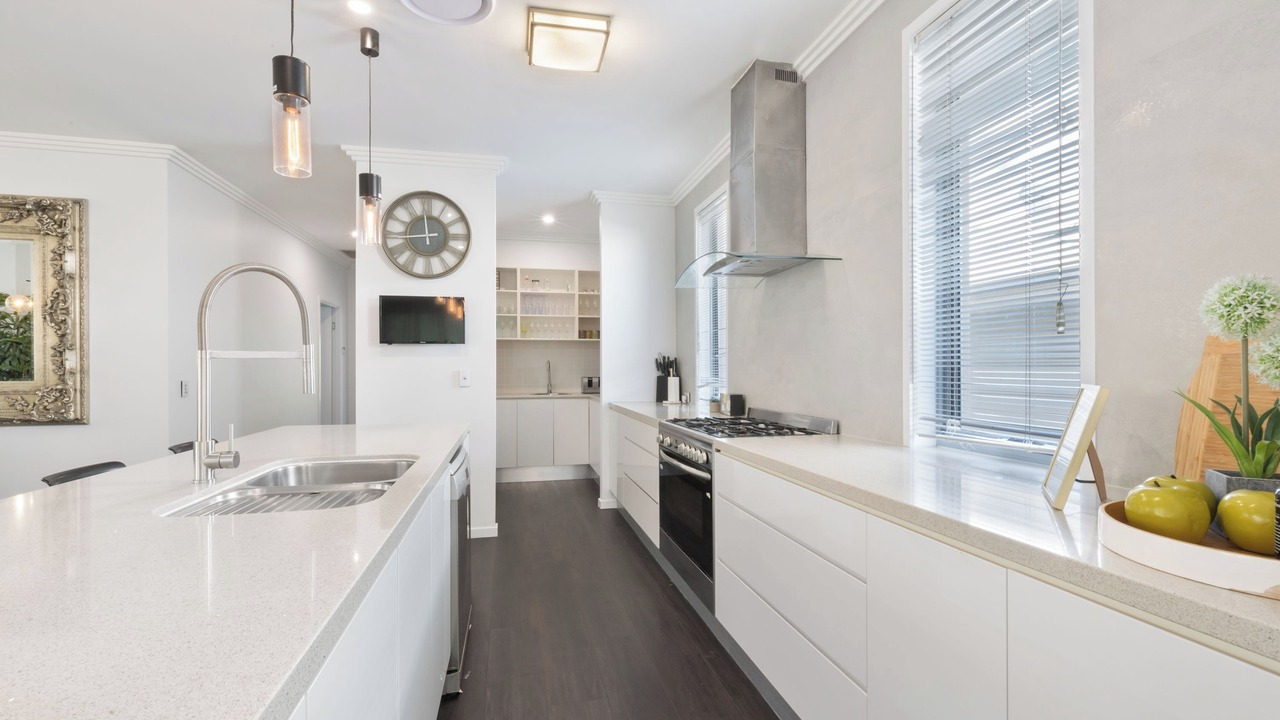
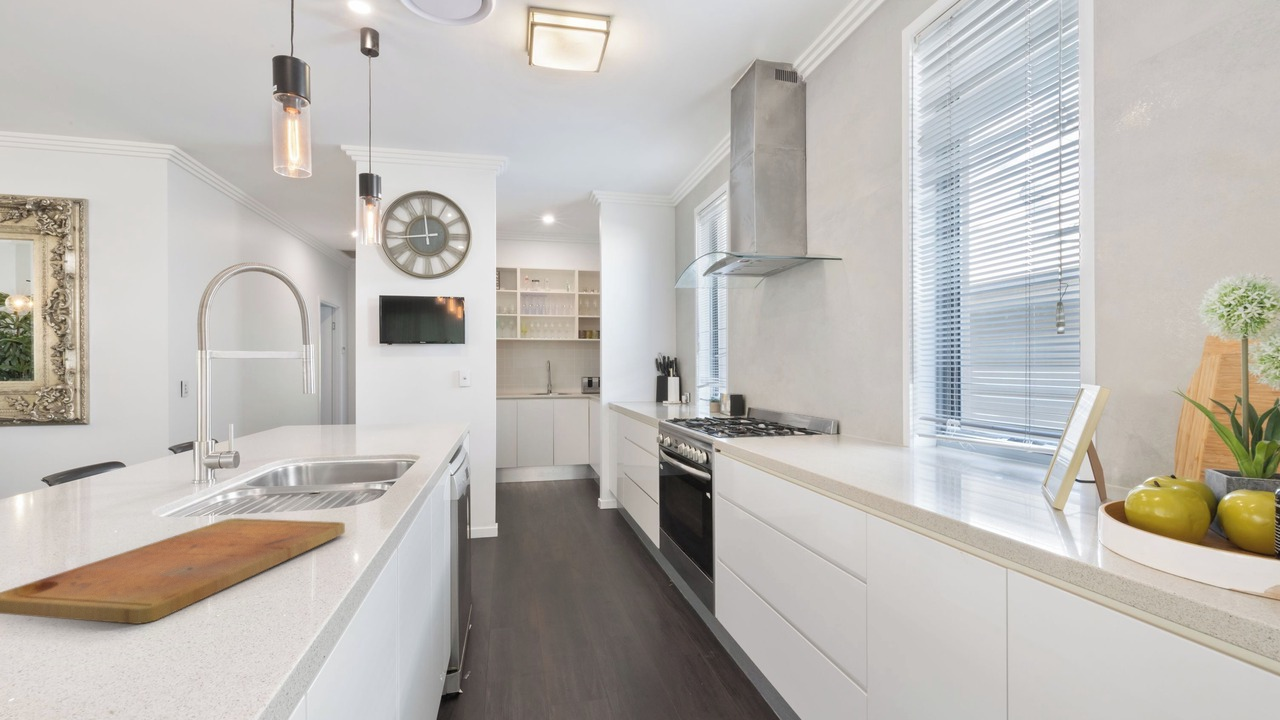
+ cutting board (198, 559)
